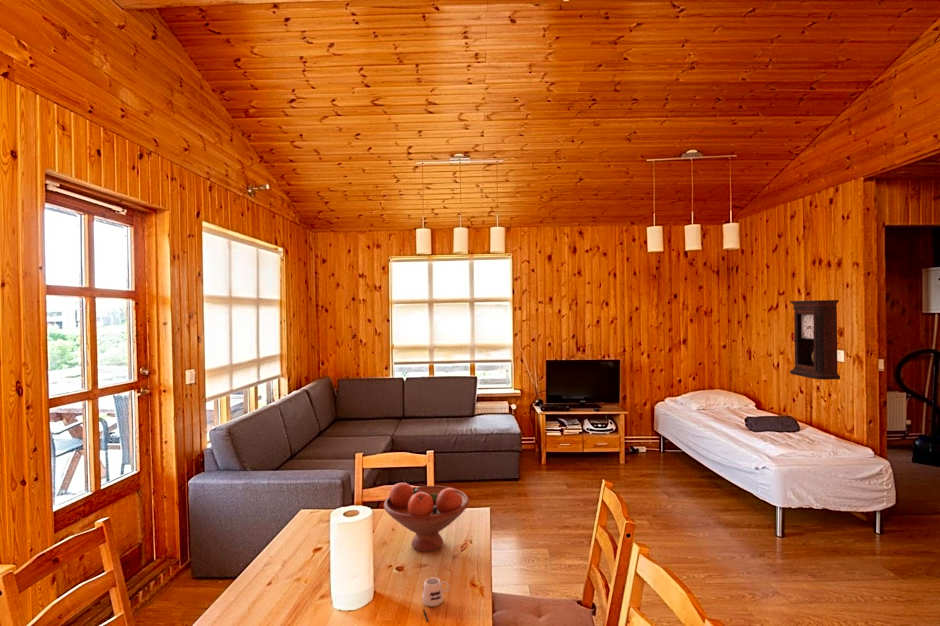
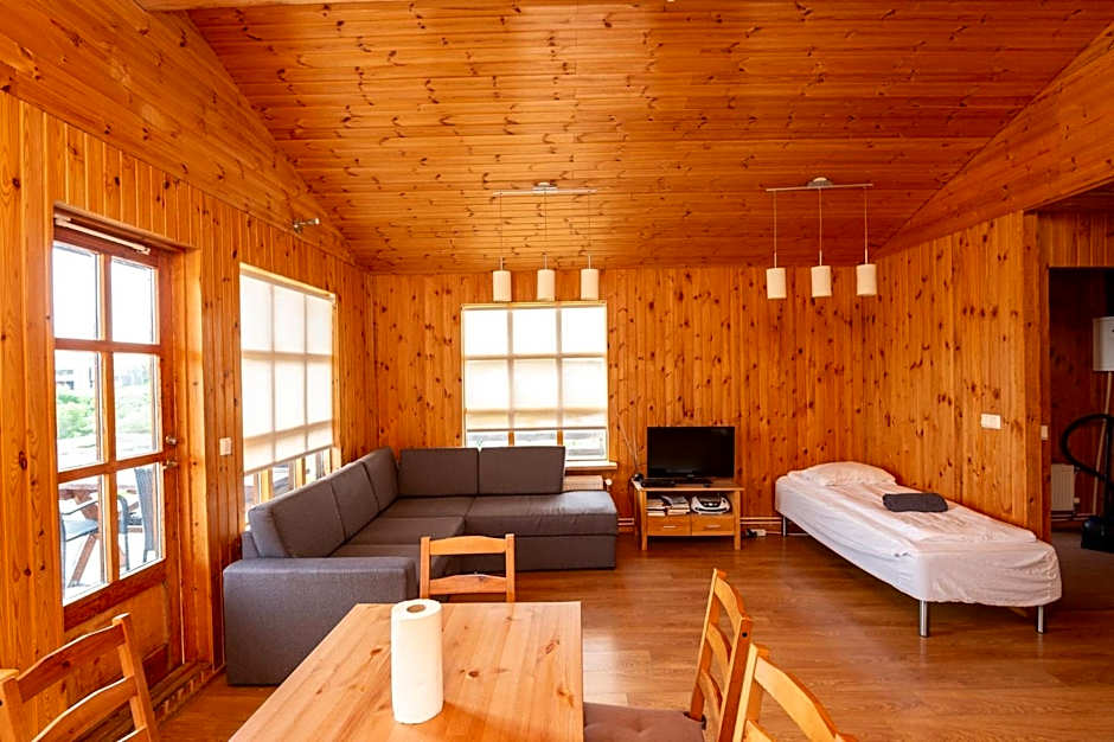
- fruit bowl (426, 514)
- pendulum clock (811, 338)
- mug (437, 596)
